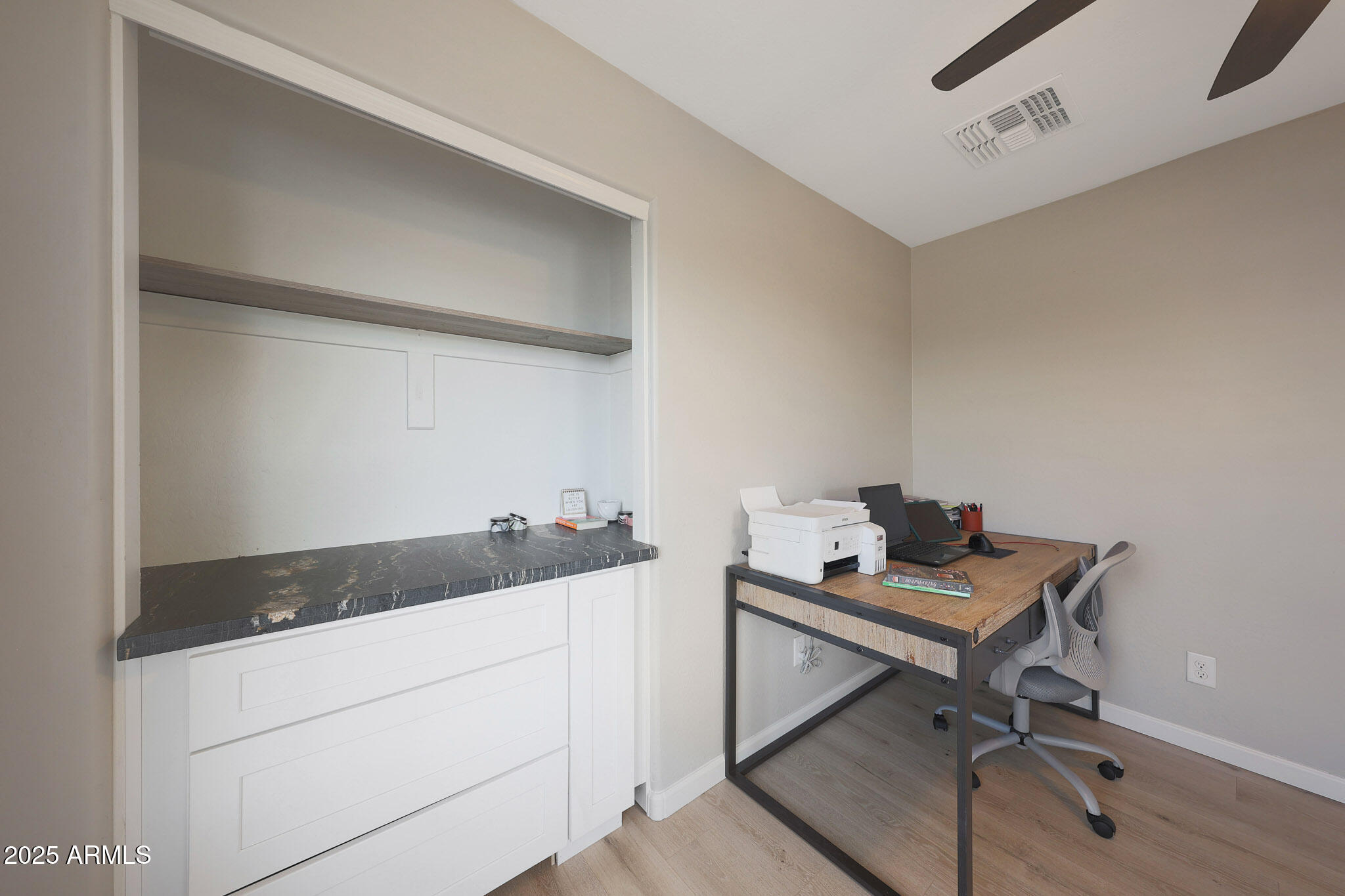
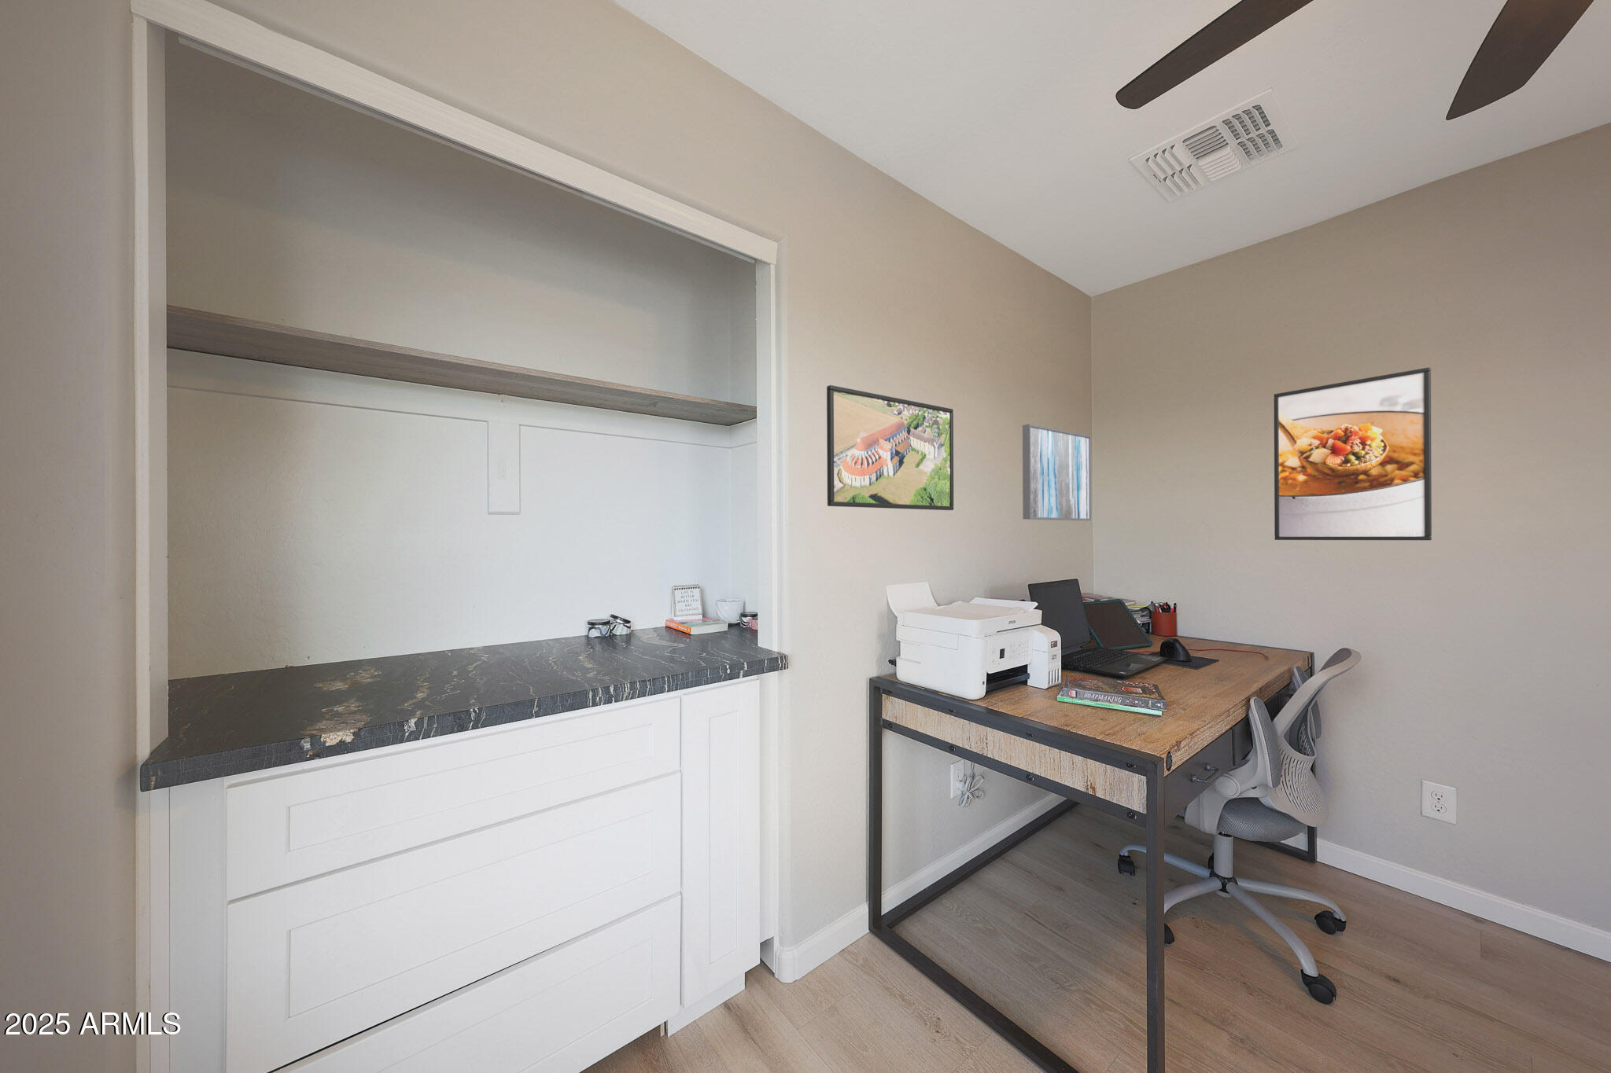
+ wall art (1058, 474)
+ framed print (1346, 461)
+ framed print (895, 453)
